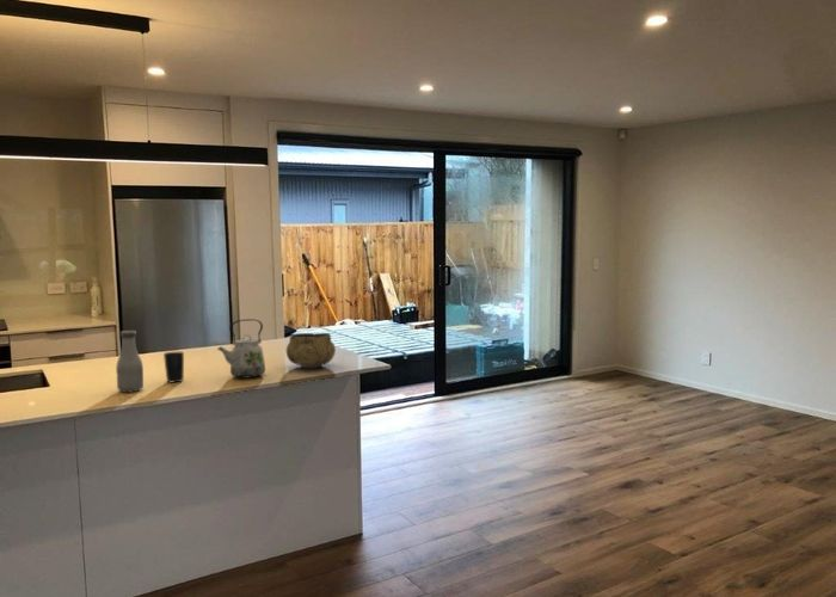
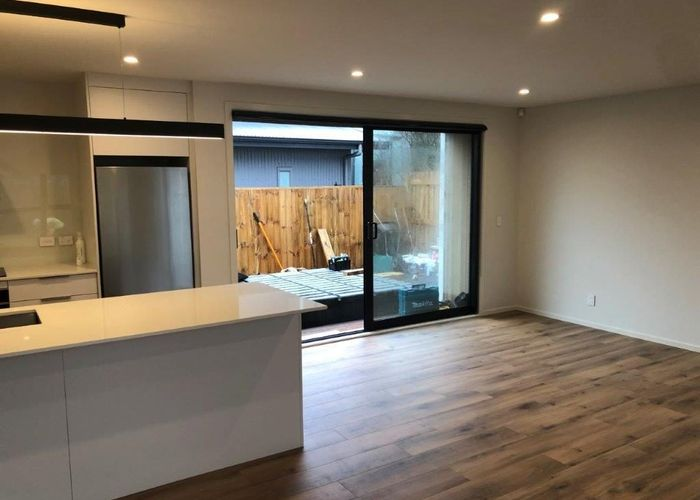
- cup (174, 367)
- bottle (129, 361)
- decorative bowl (311, 350)
- kettle (240, 347)
